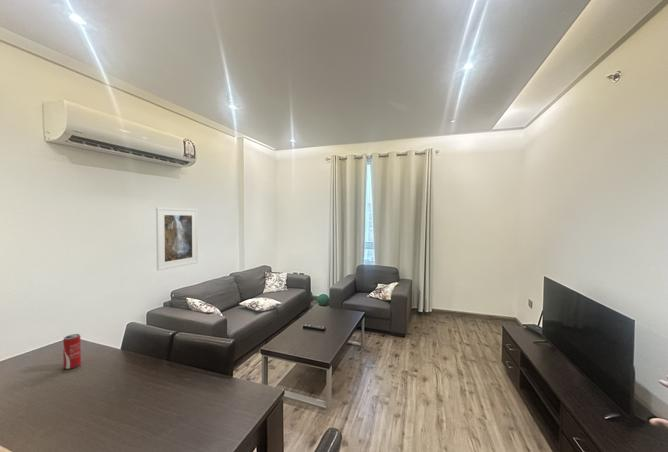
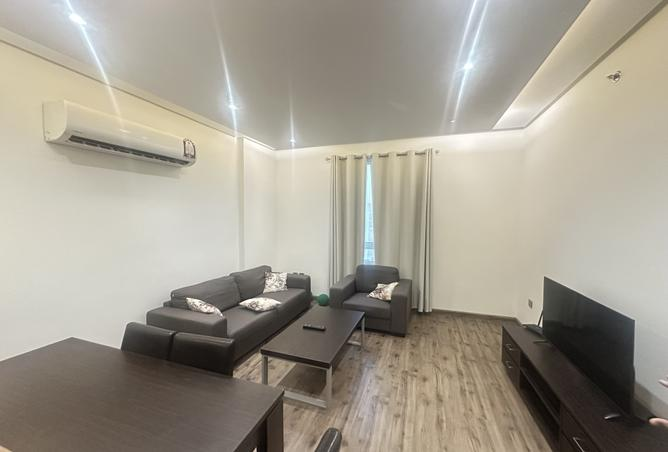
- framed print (178, 237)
- beverage can (72, 351)
